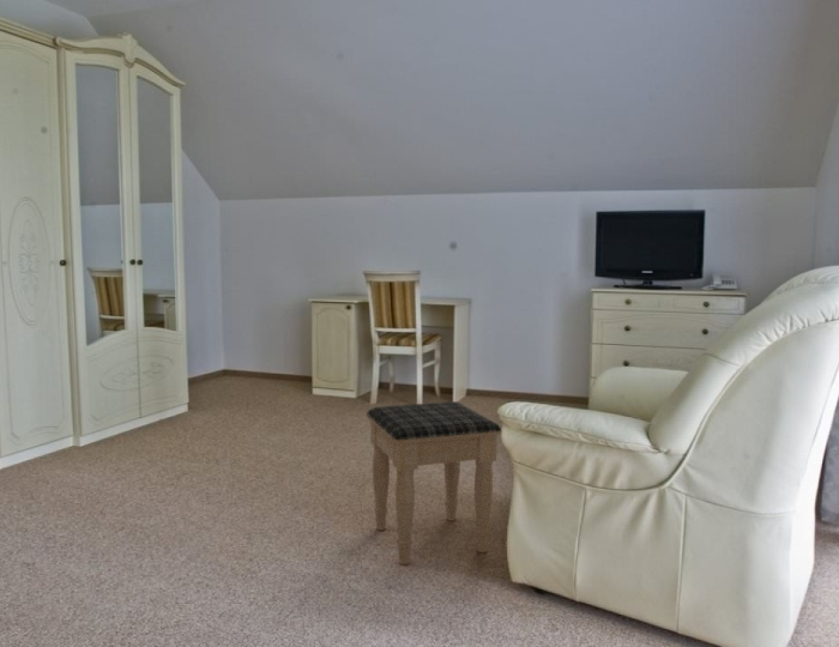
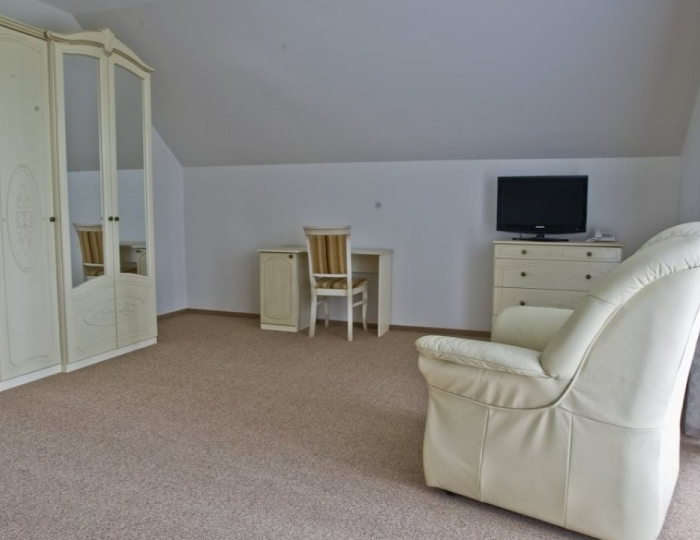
- footstool (430, 464)
